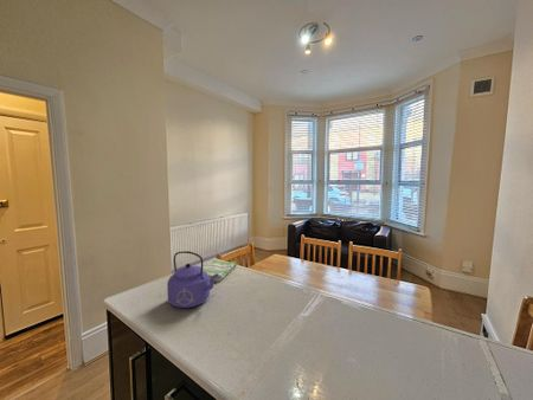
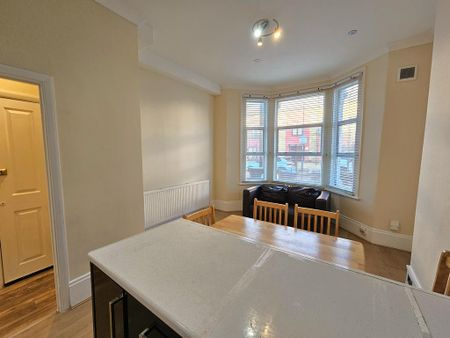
- dish towel (214, 269)
- kettle (193, 277)
